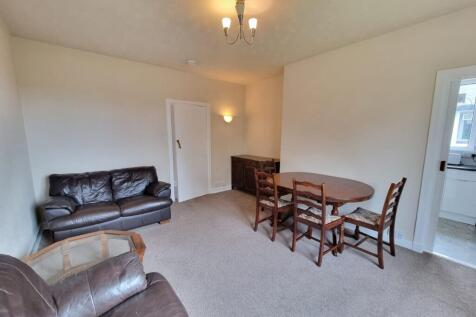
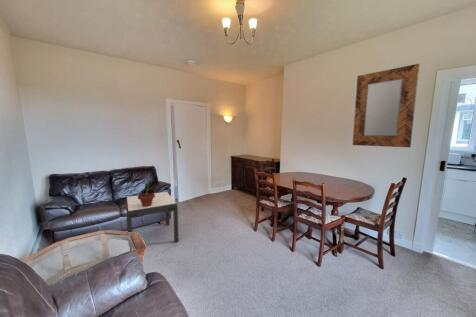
+ potted plant (146, 193)
+ side table (149, 214)
+ home mirror (382, 109)
